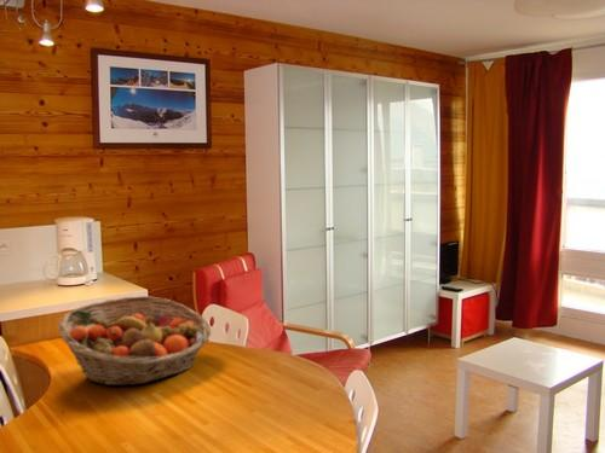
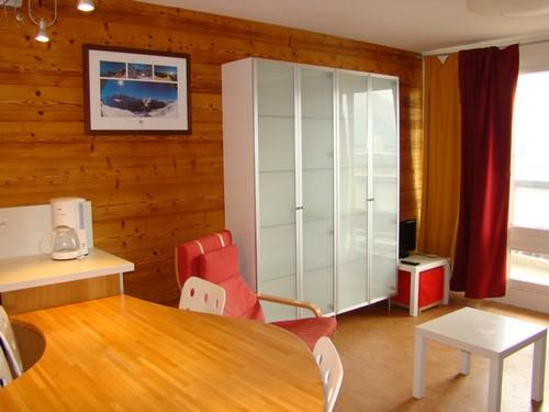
- fruit basket (137, 337)
